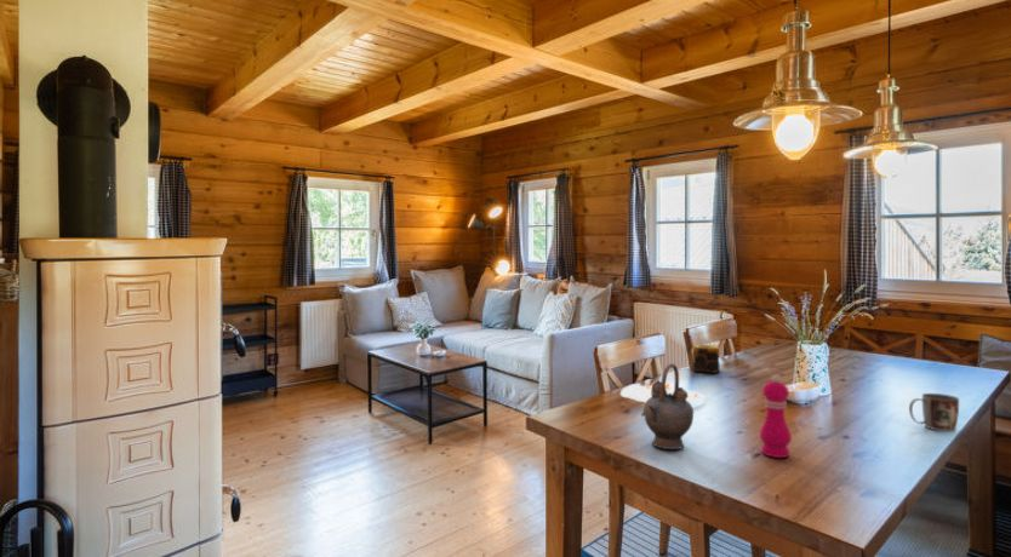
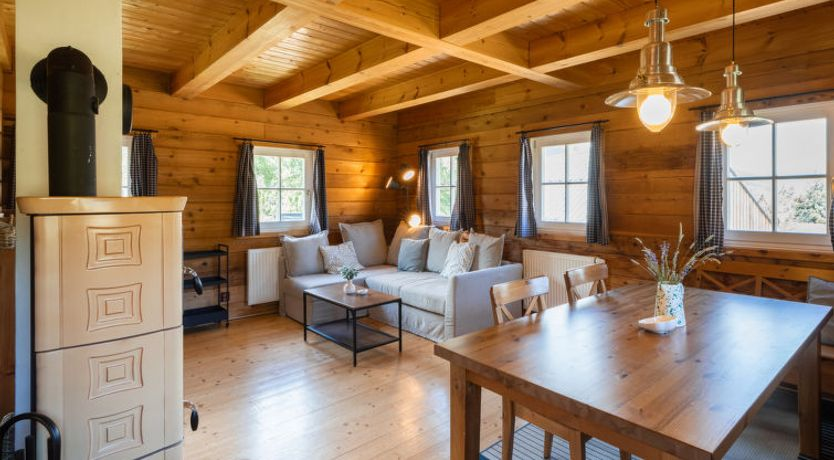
- pepper mill (775, 414)
- teapot (664, 404)
- candle (706, 357)
- plate (666, 386)
- mug (932, 412)
